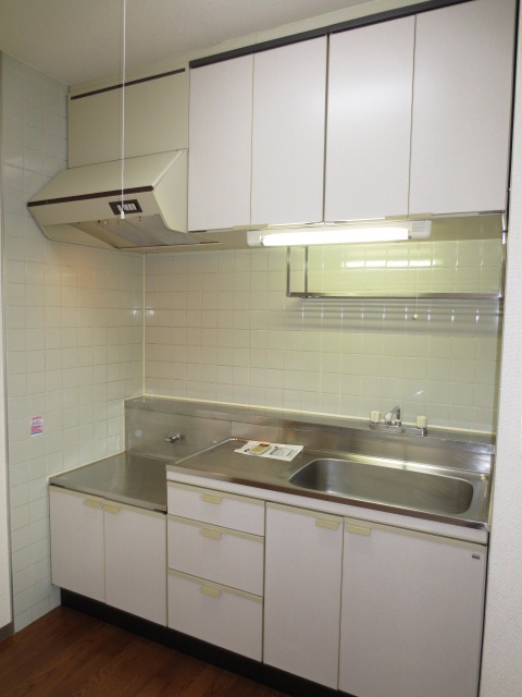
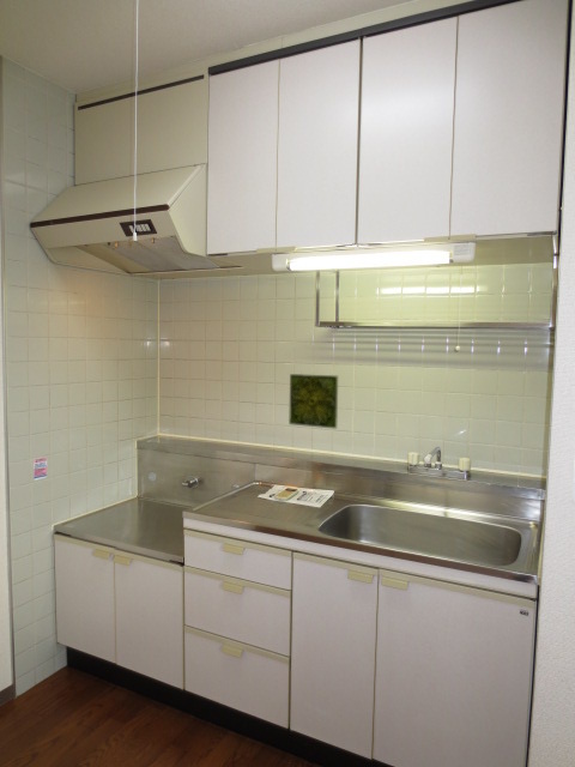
+ decorative tile (313, 400)
